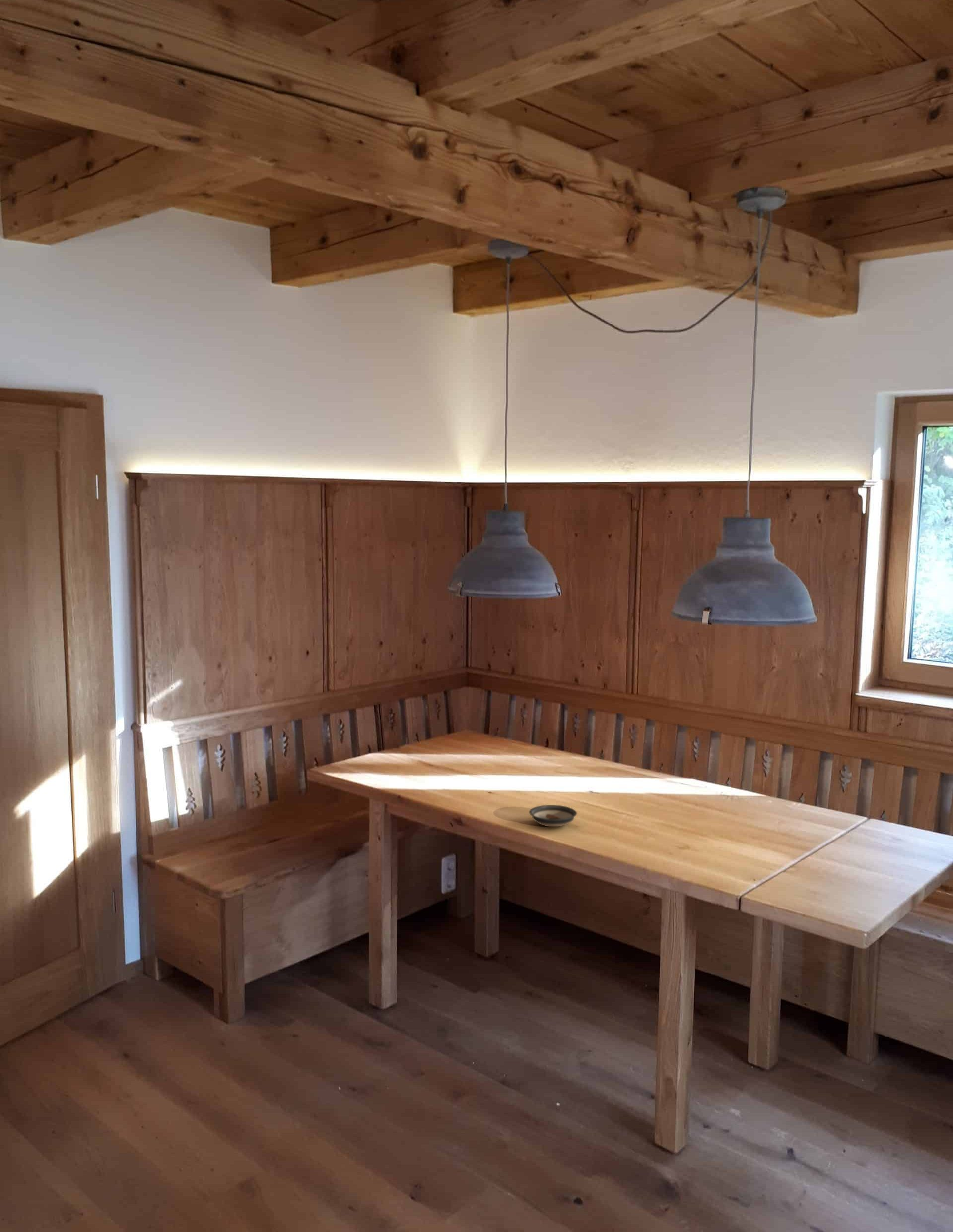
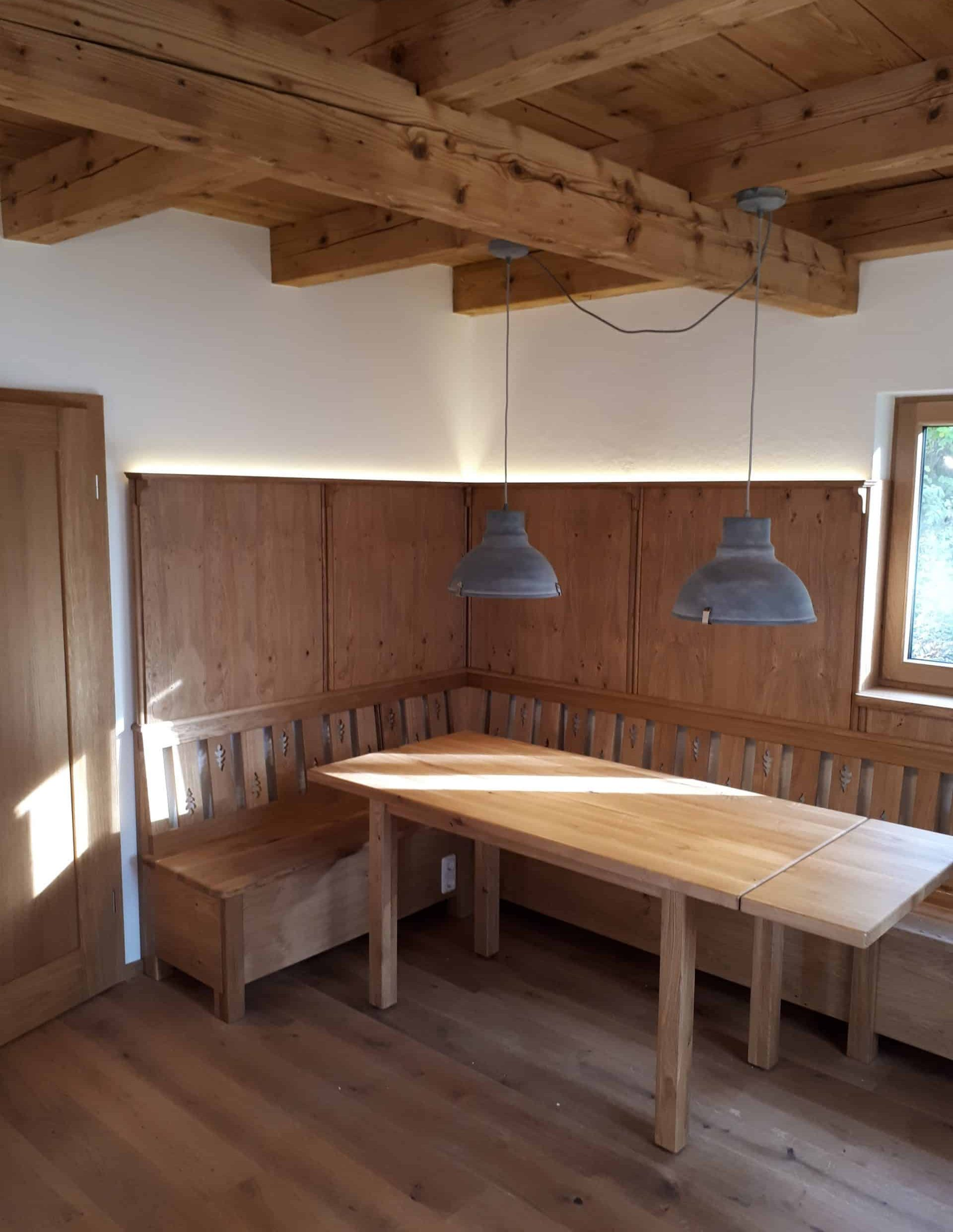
- saucer (552, 817)
